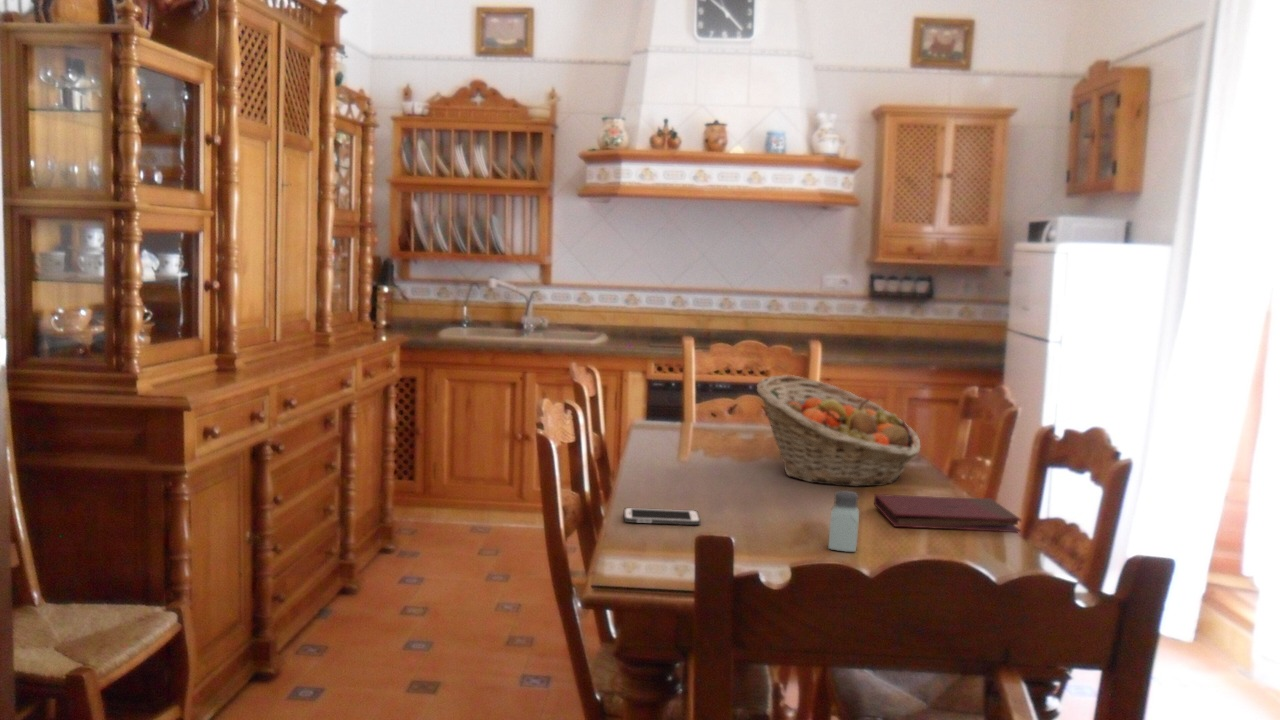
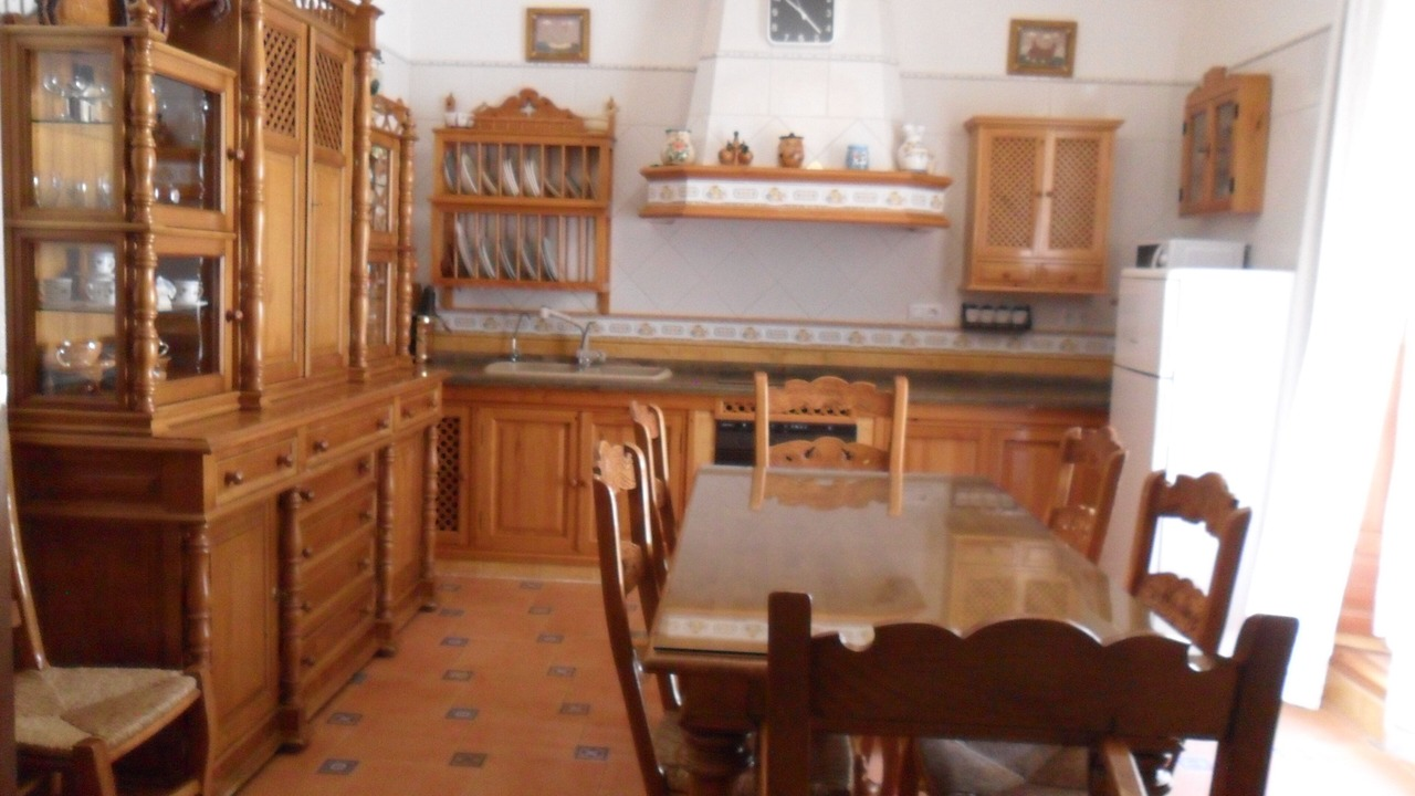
- saltshaker (844, 520)
- fruit basket (837, 428)
- book (945, 511)
- cell phone (661, 516)
